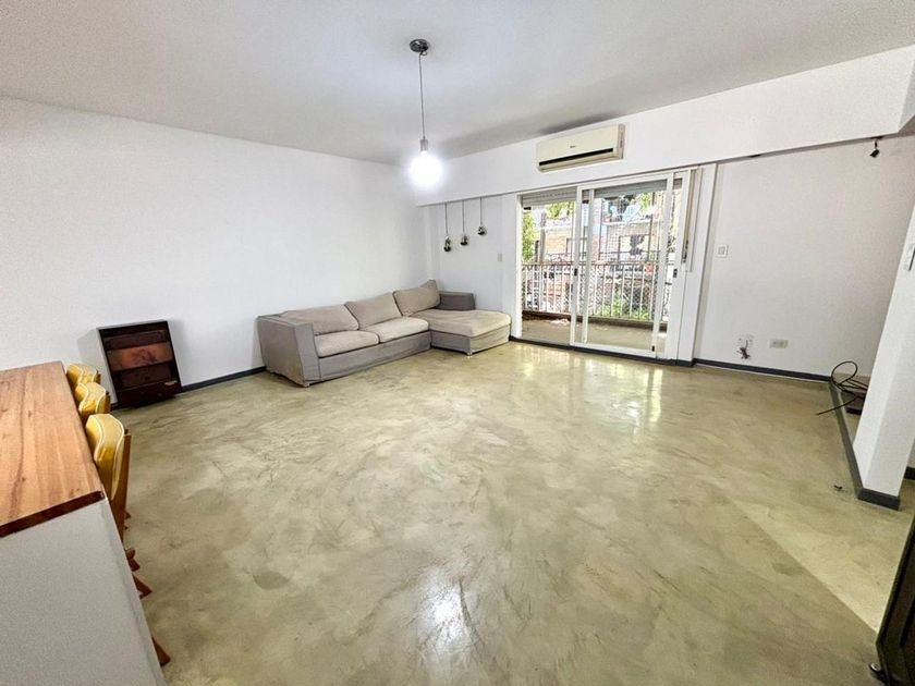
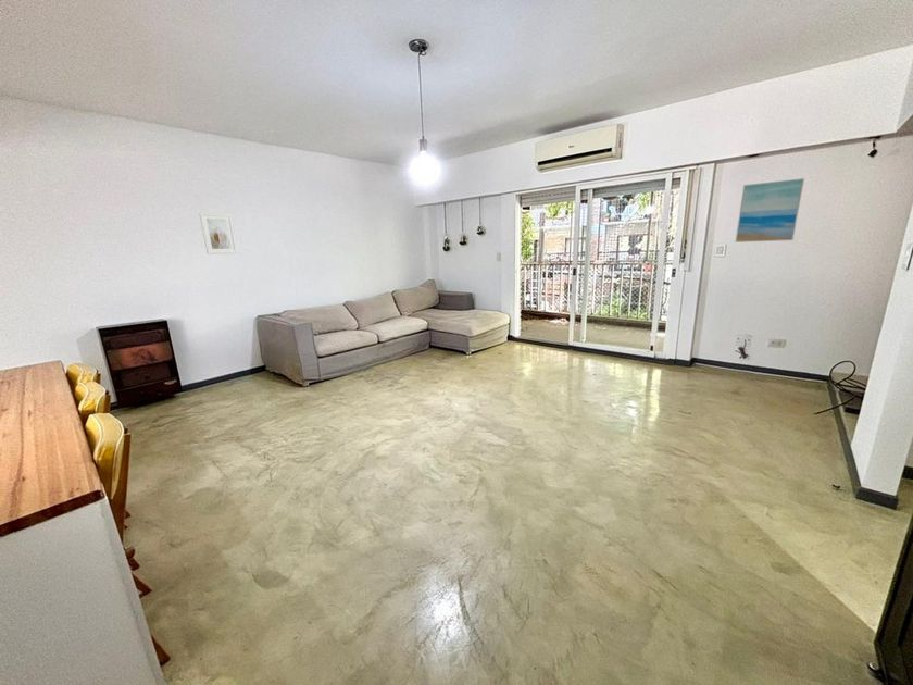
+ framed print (218, 234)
+ wall art (767, 212)
